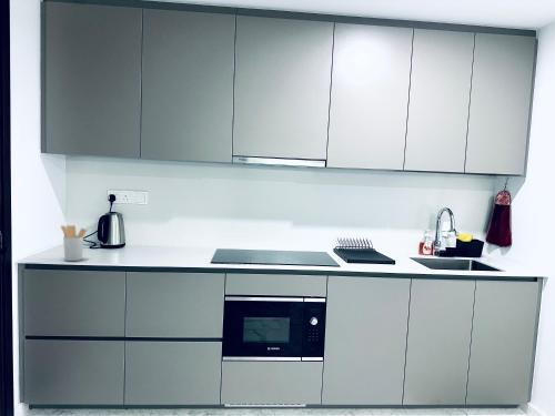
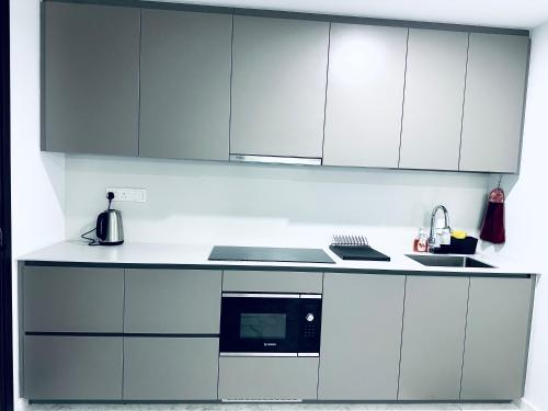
- utensil holder (71, 242)
